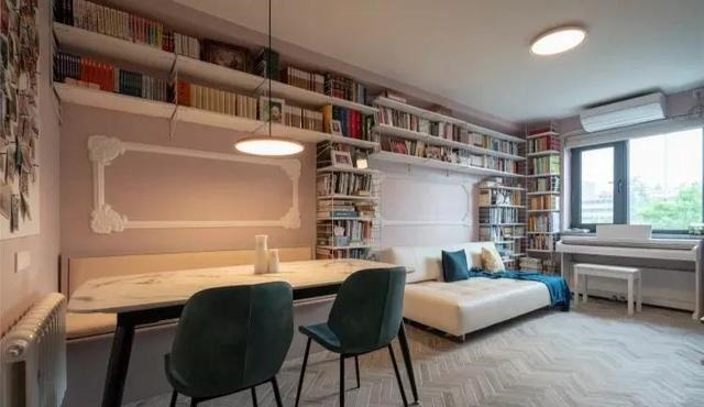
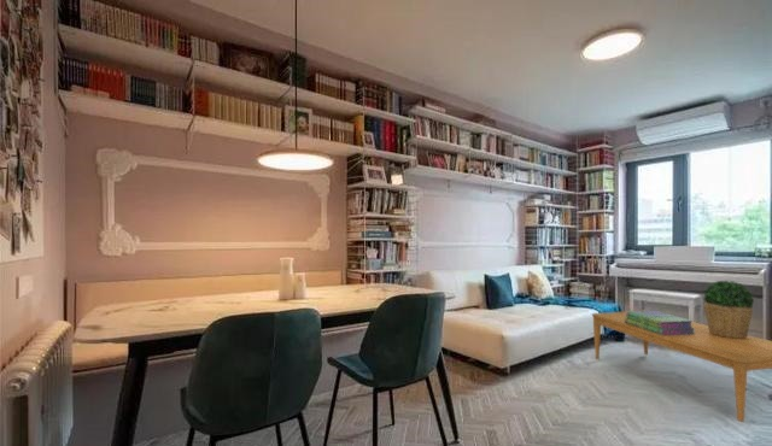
+ stack of books (657, 322)
+ potted plant (727, 307)
+ coffee table (683, 352)
